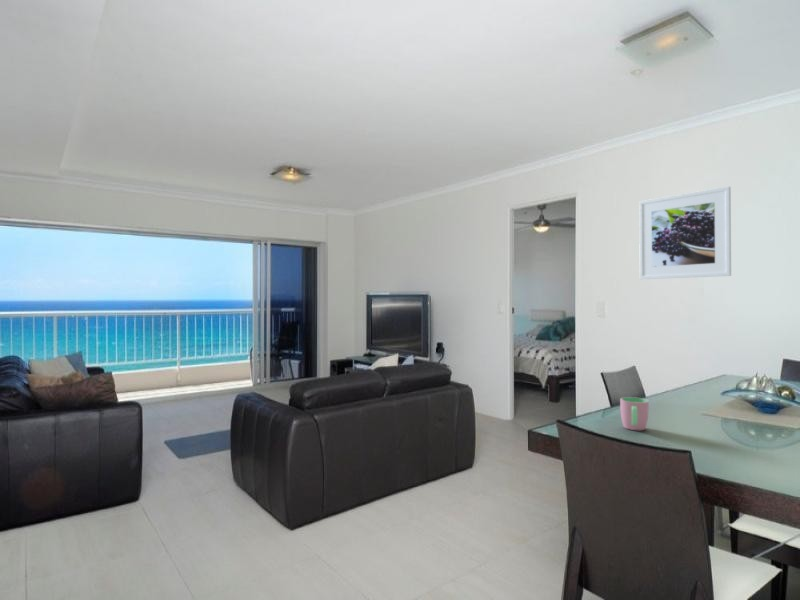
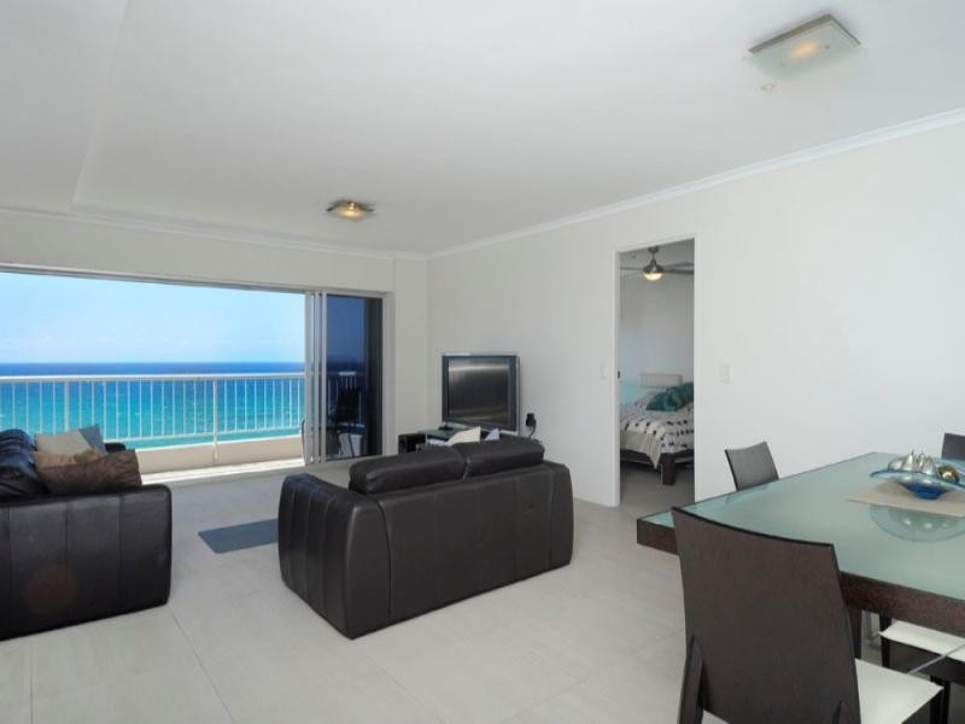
- cup (634, 414)
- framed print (682, 236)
